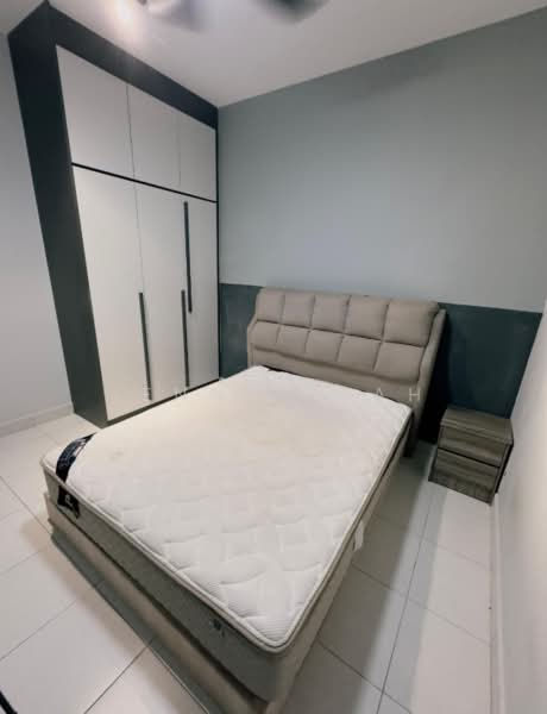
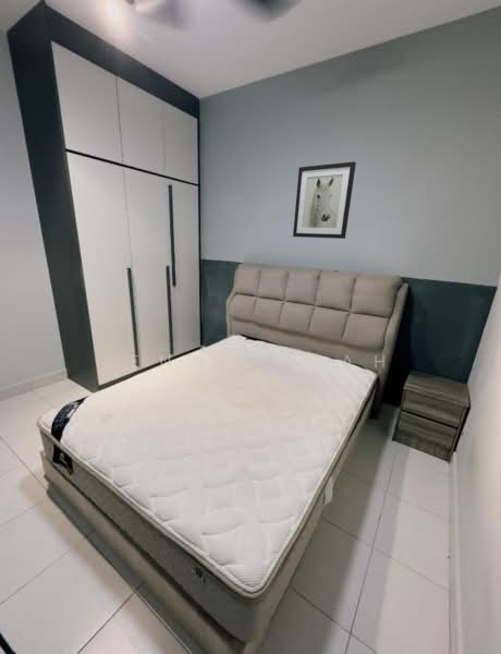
+ wall art (321, 202)
